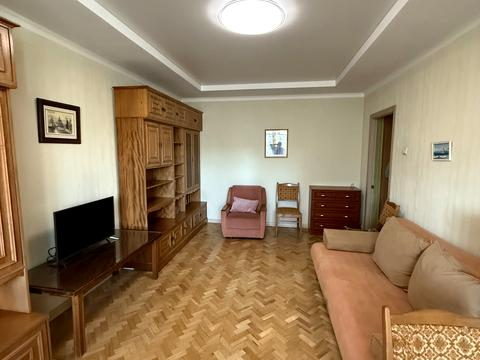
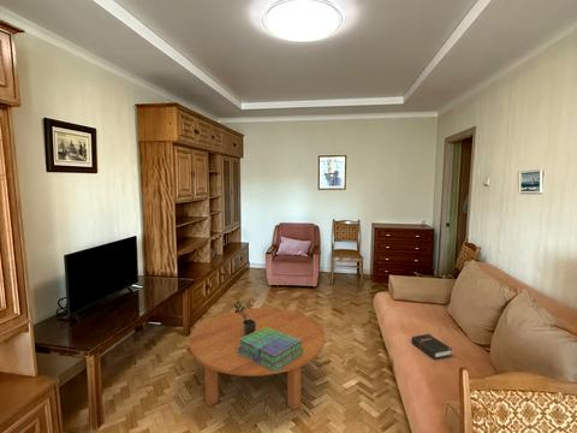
+ hardback book (430, 345)
+ coffee table (255, 362)
+ potted plant (244, 316)
+ stack of books (269, 345)
